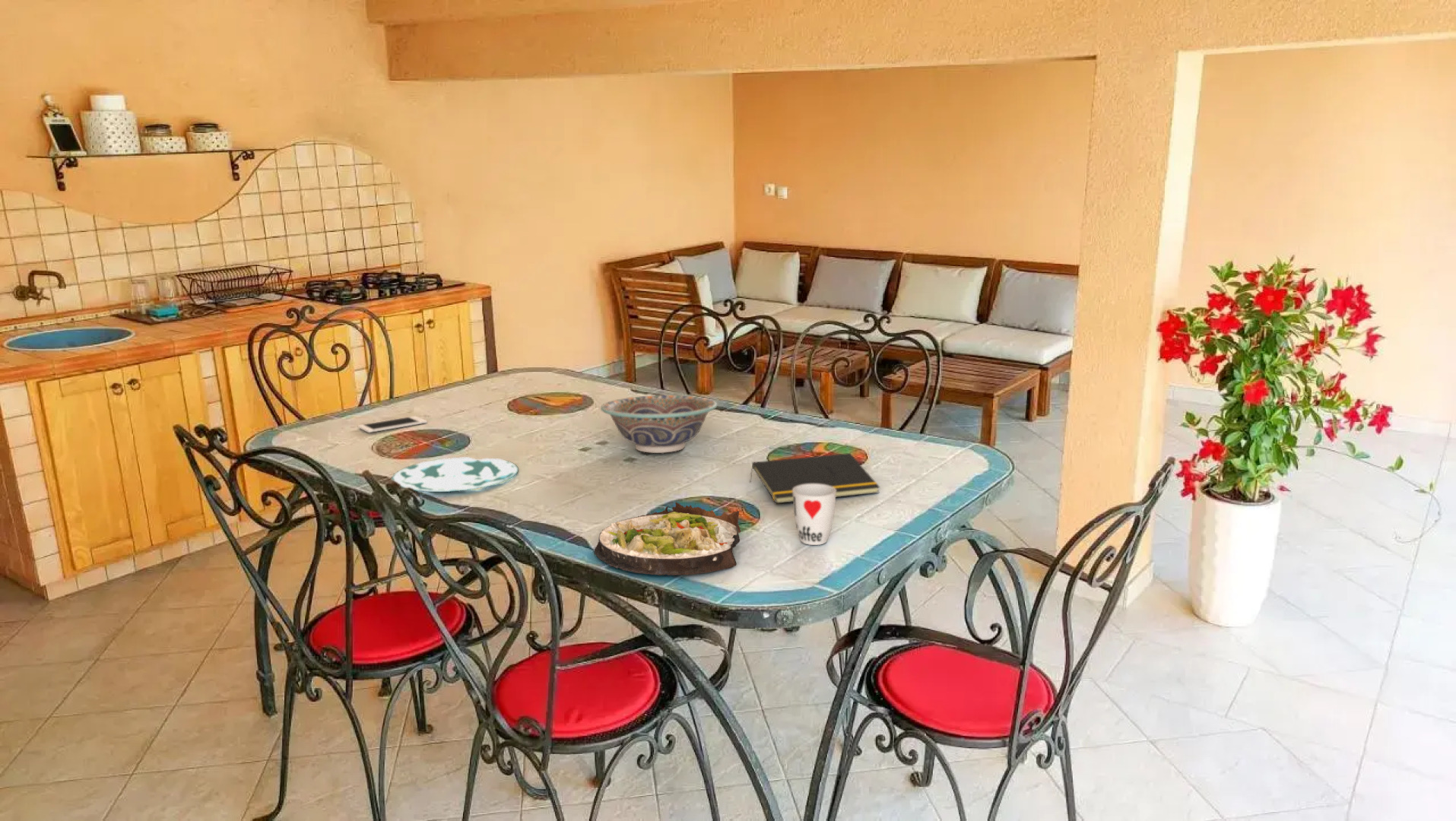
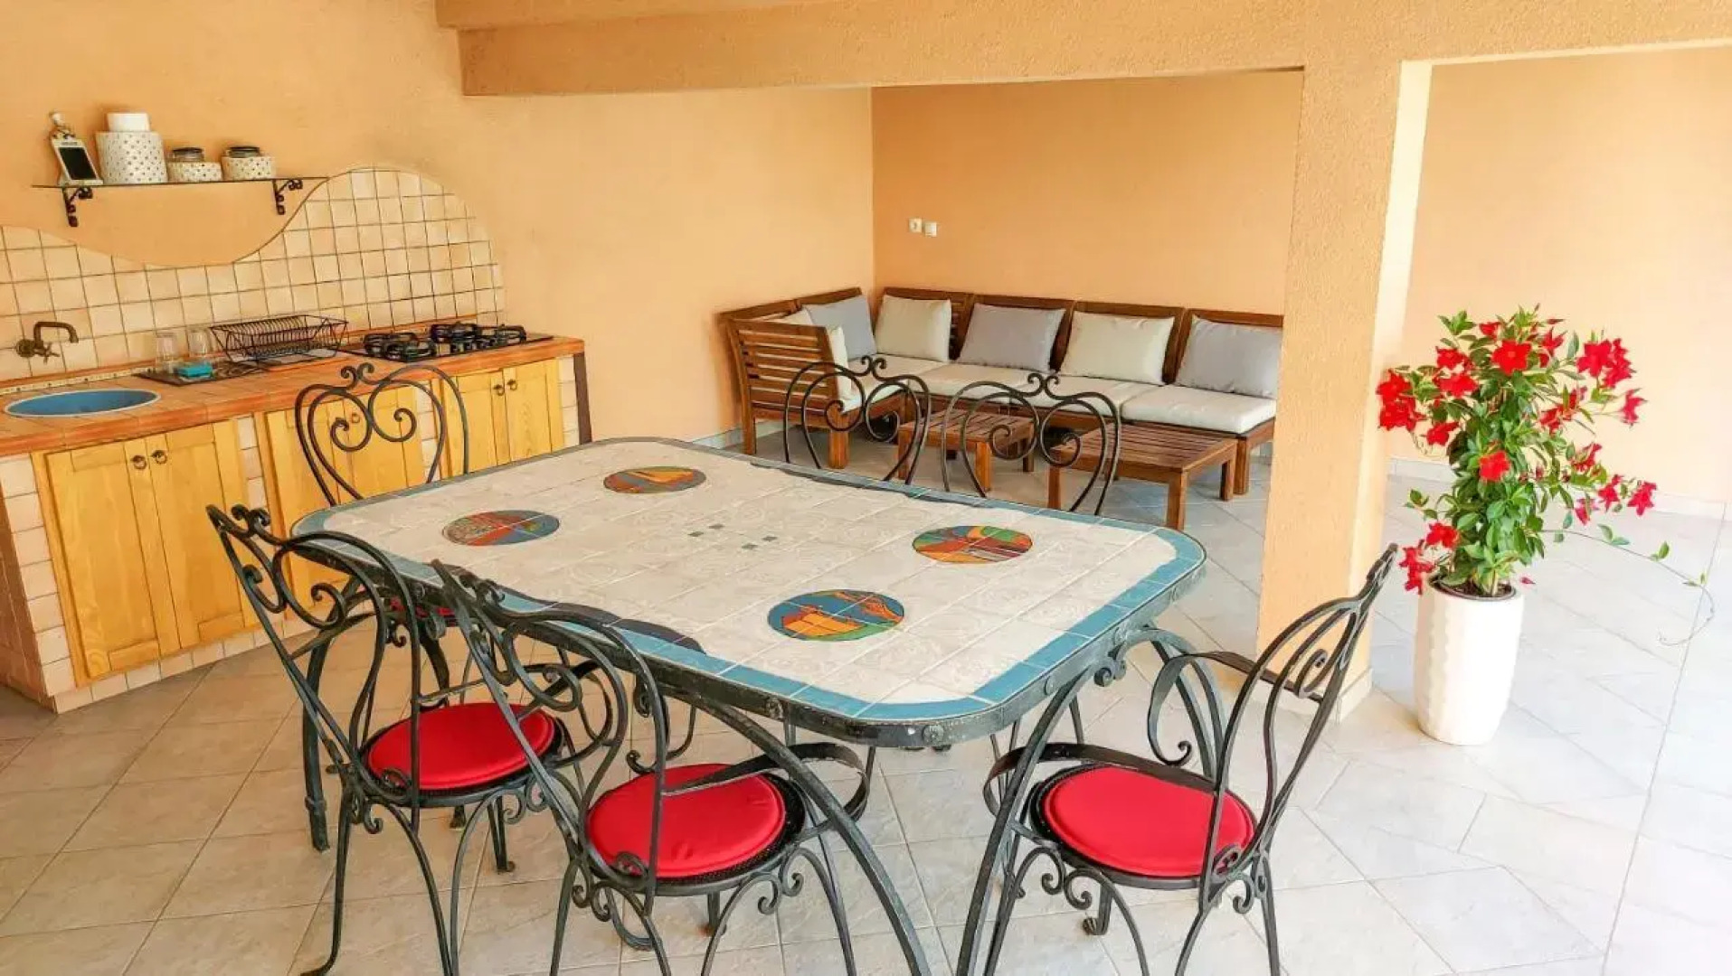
- decorative bowl (659, 425)
- cell phone (392, 423)
- salad plate (667, 534)
- plate (455, 468)
- notepad (814, 477)
- cup (814, 515)
